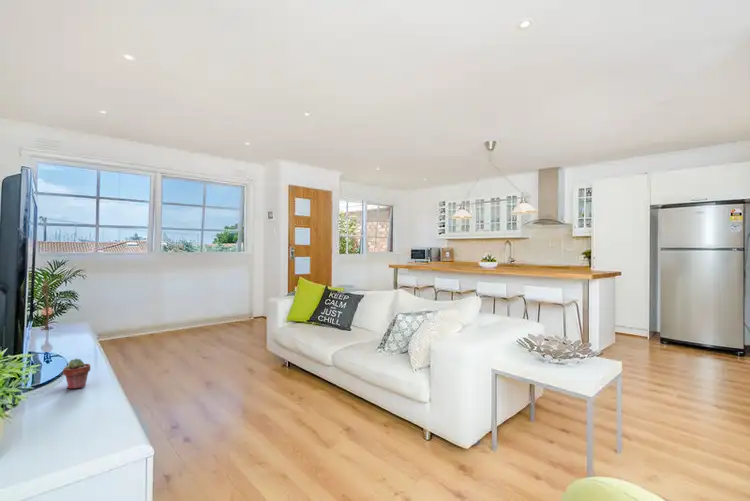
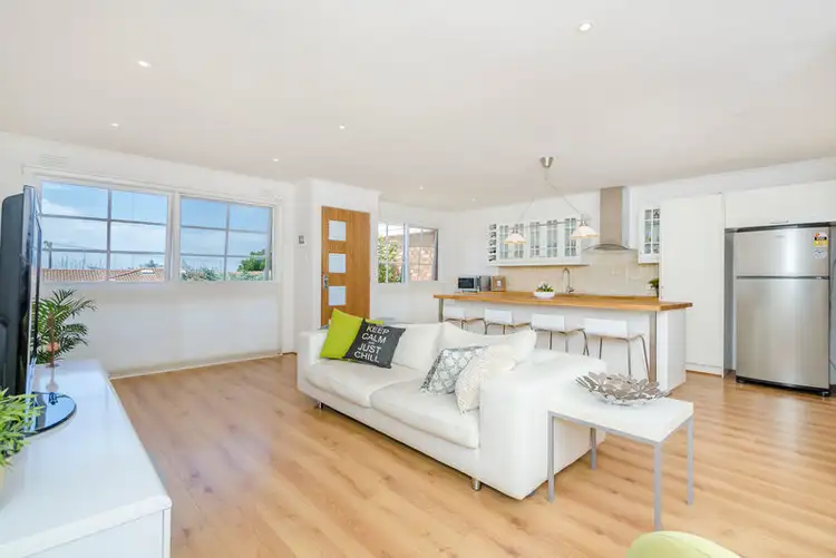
- potted succulent (76, 372)
